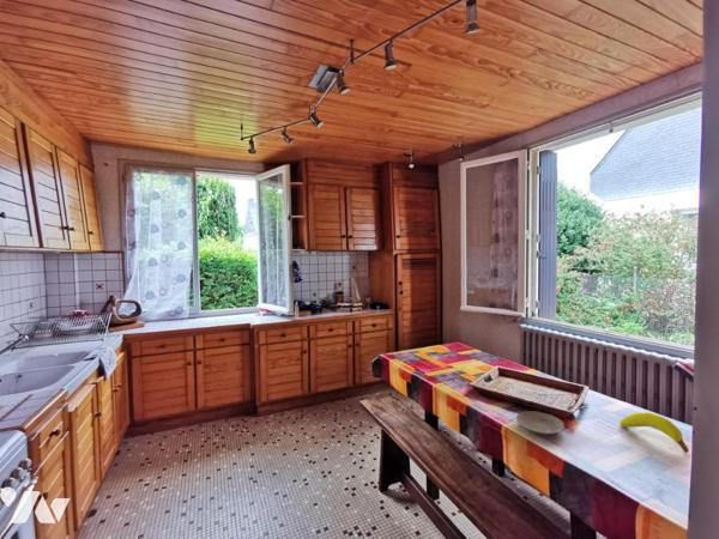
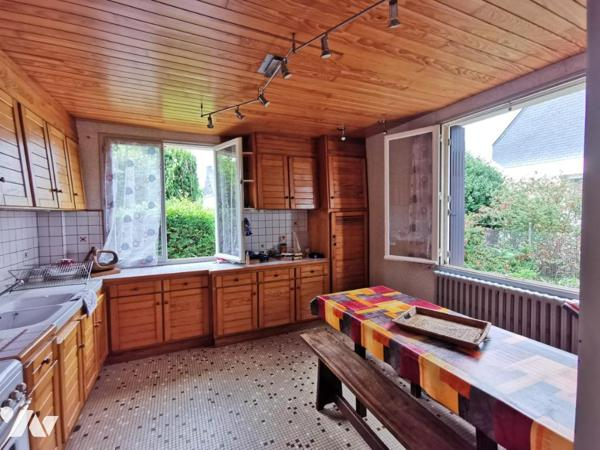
- plate (539, 424)
- banana (651, 425)
